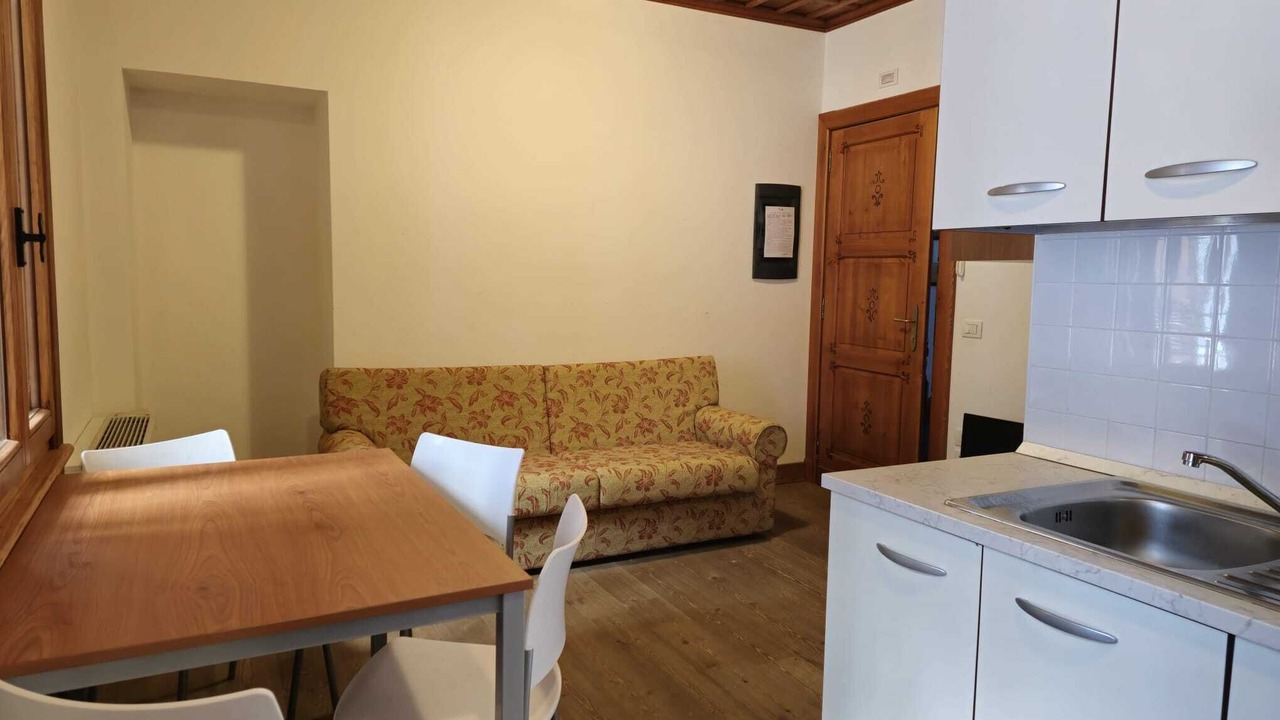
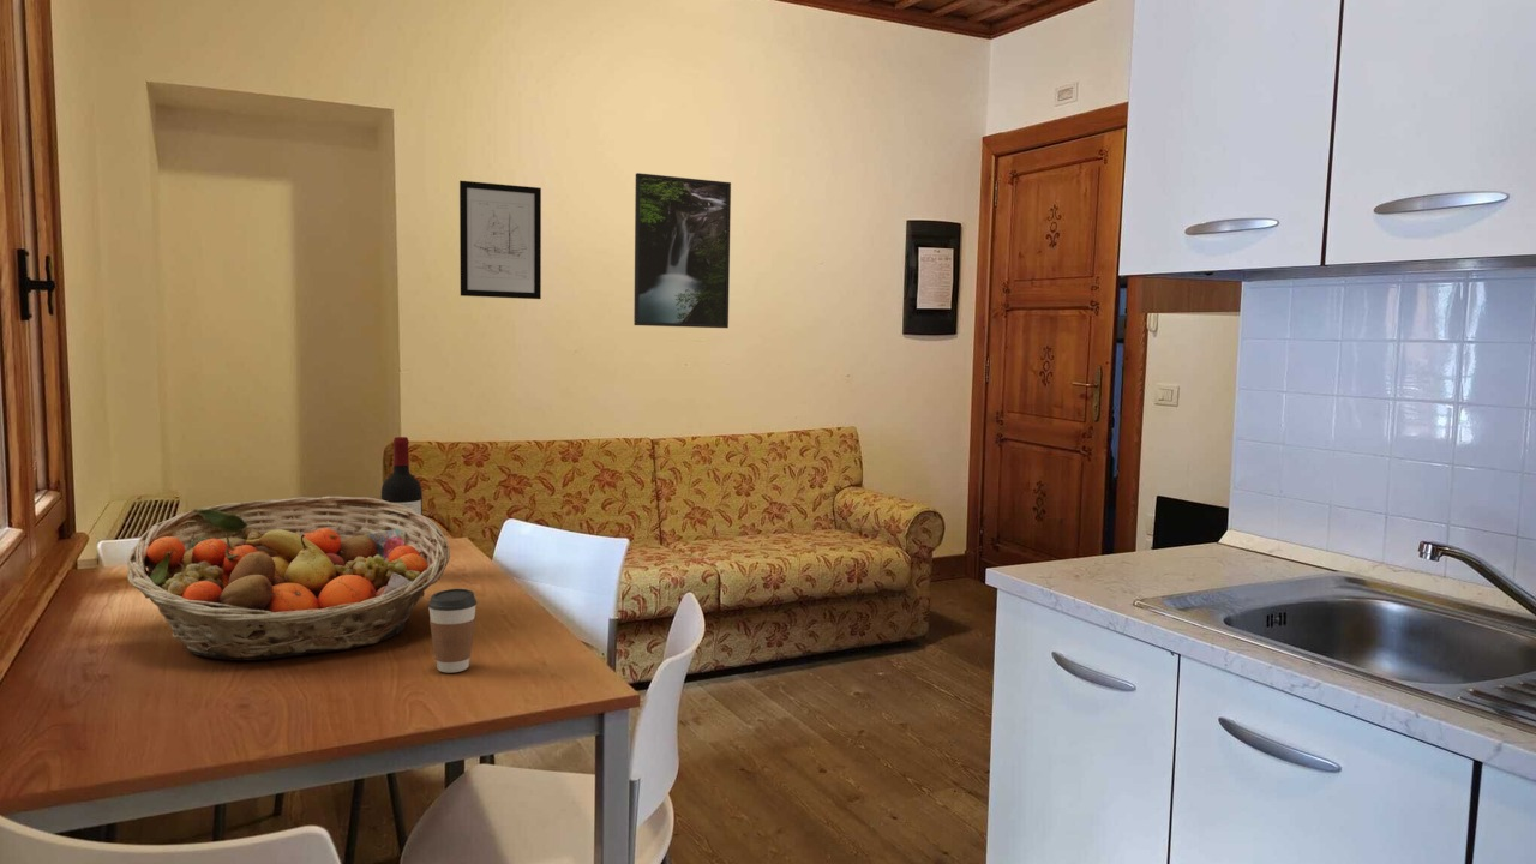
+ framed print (683, 252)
+ coffee cup (452, 630)
+ fruit basket (298, 571)
+ wall art (500, 241)
+ wine bottle (403, 505)
